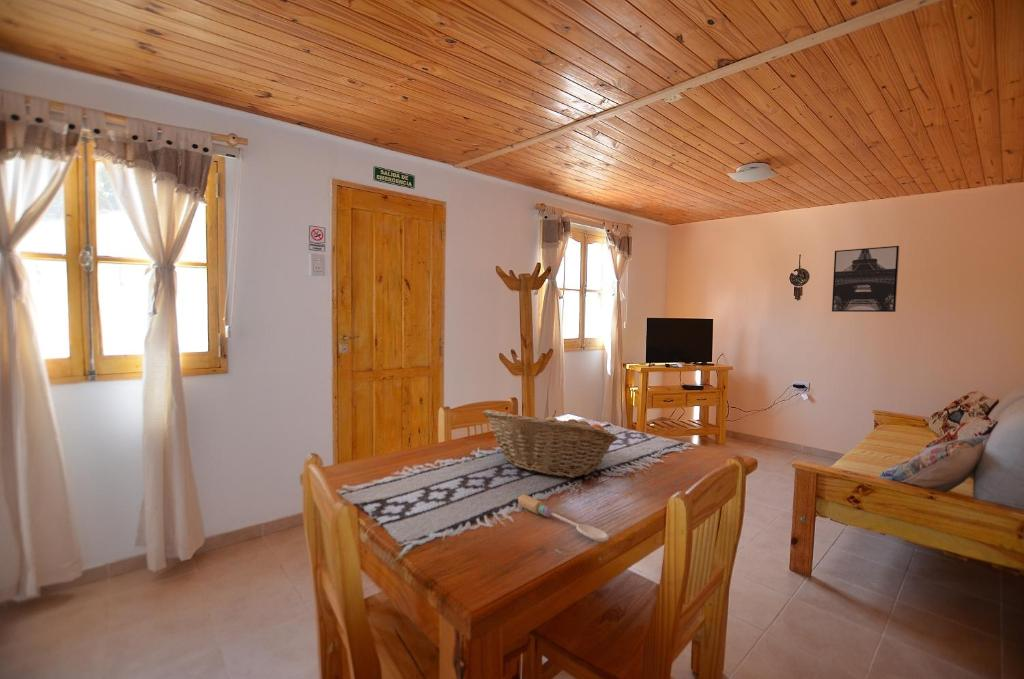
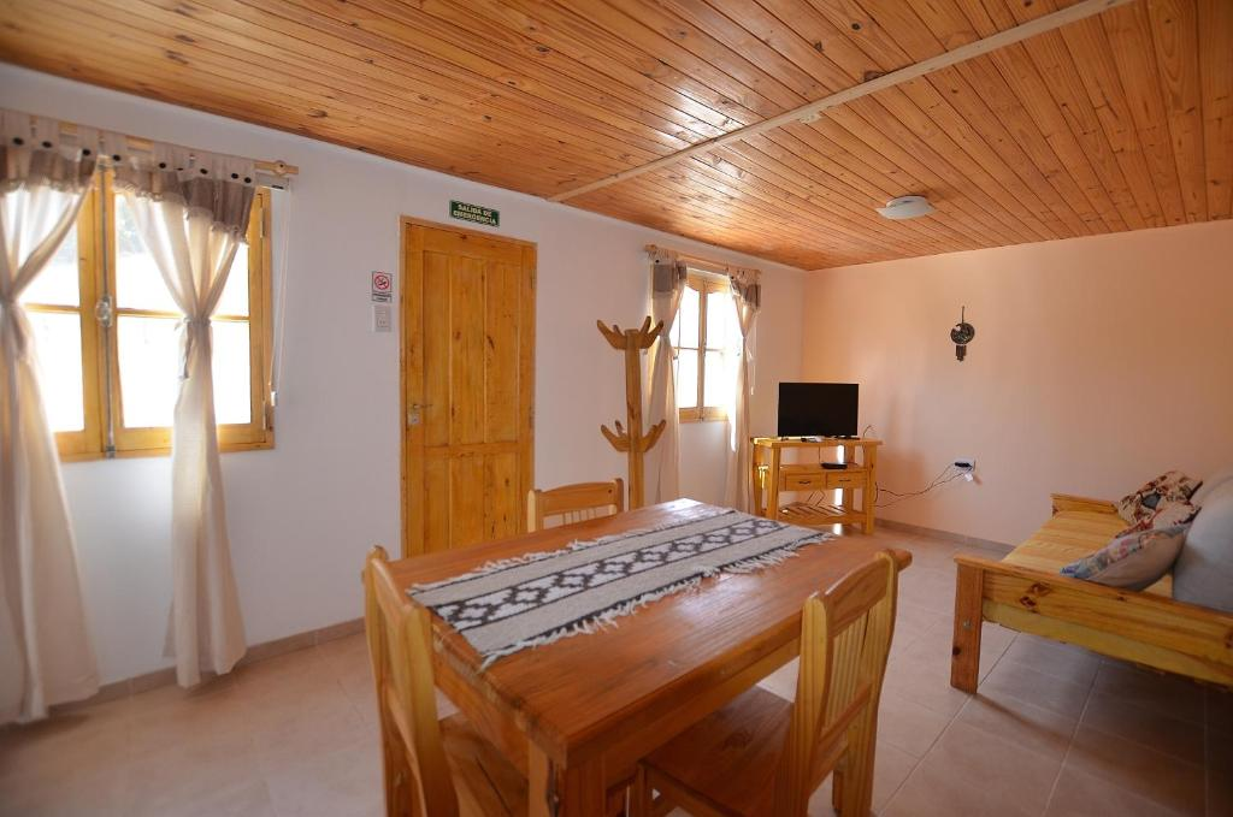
- fruit basket (547, 435)
- wall art (864, 280)
- spoon (559, 516)
